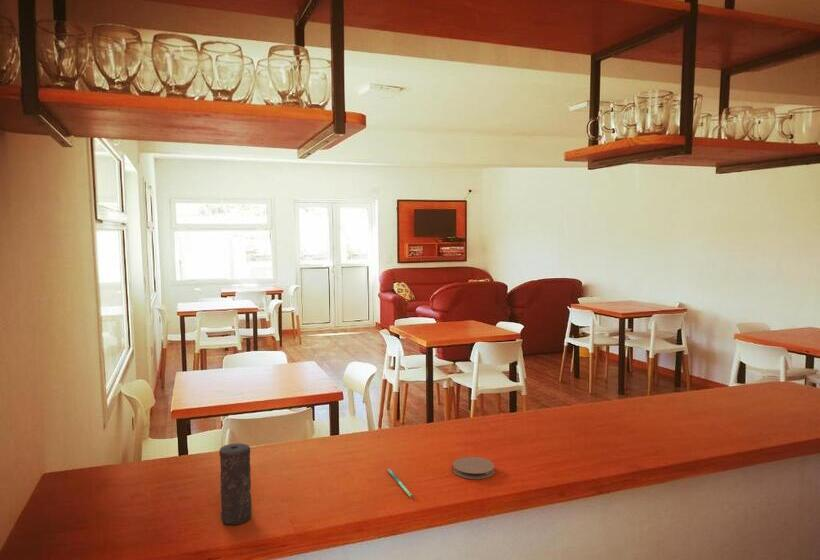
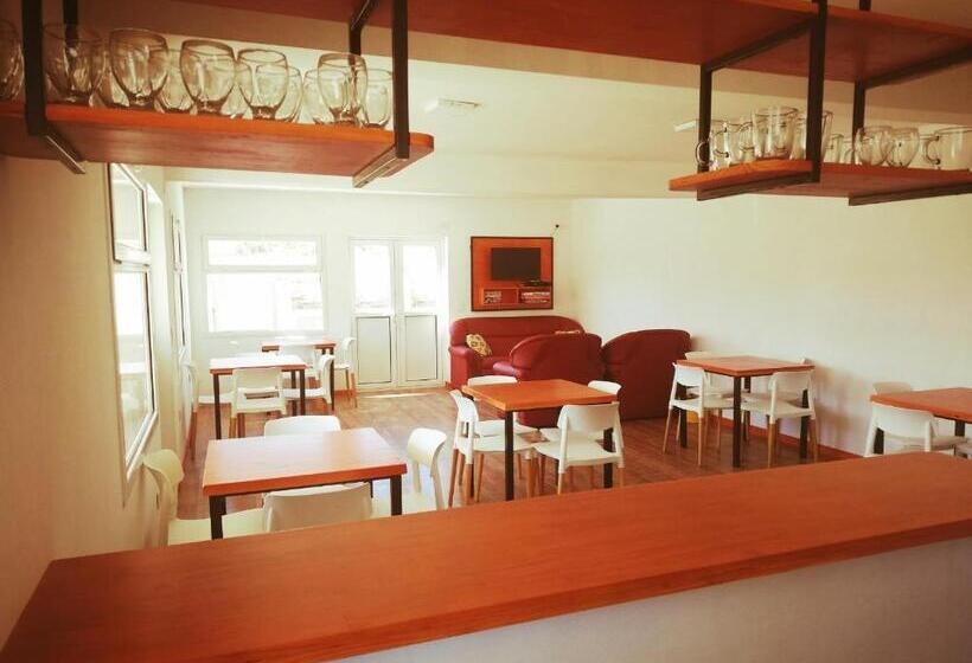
- coaster (473, 467)
- pen (399, 482)
- candle (235, 483)
